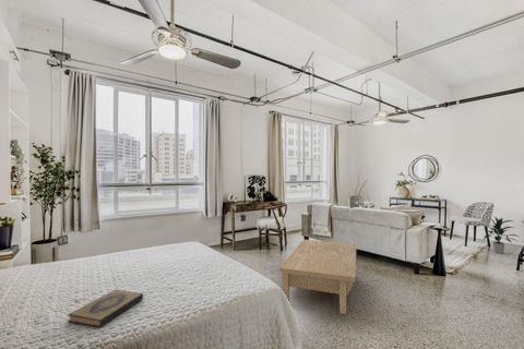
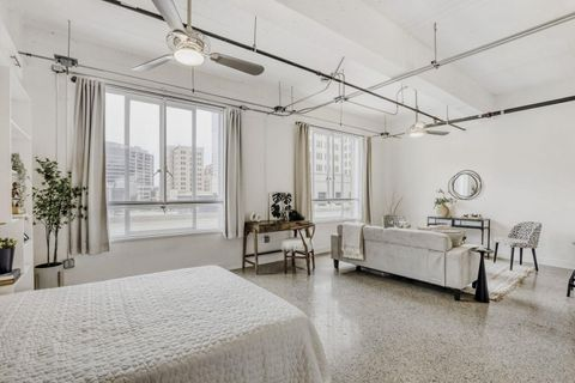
- coffee table (323, 269)
- indoor plant (498, 233)
- hardback book (108, 305)
